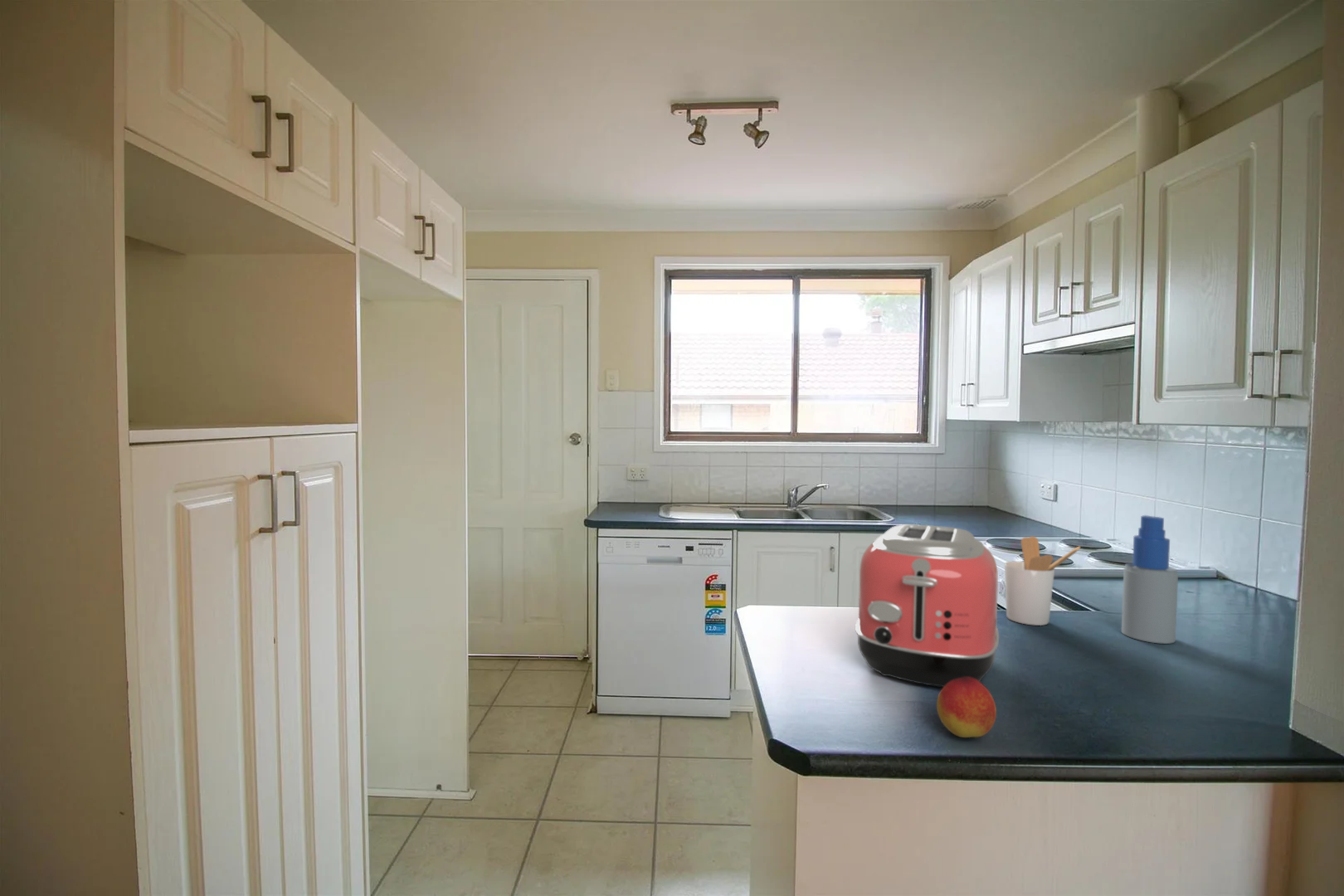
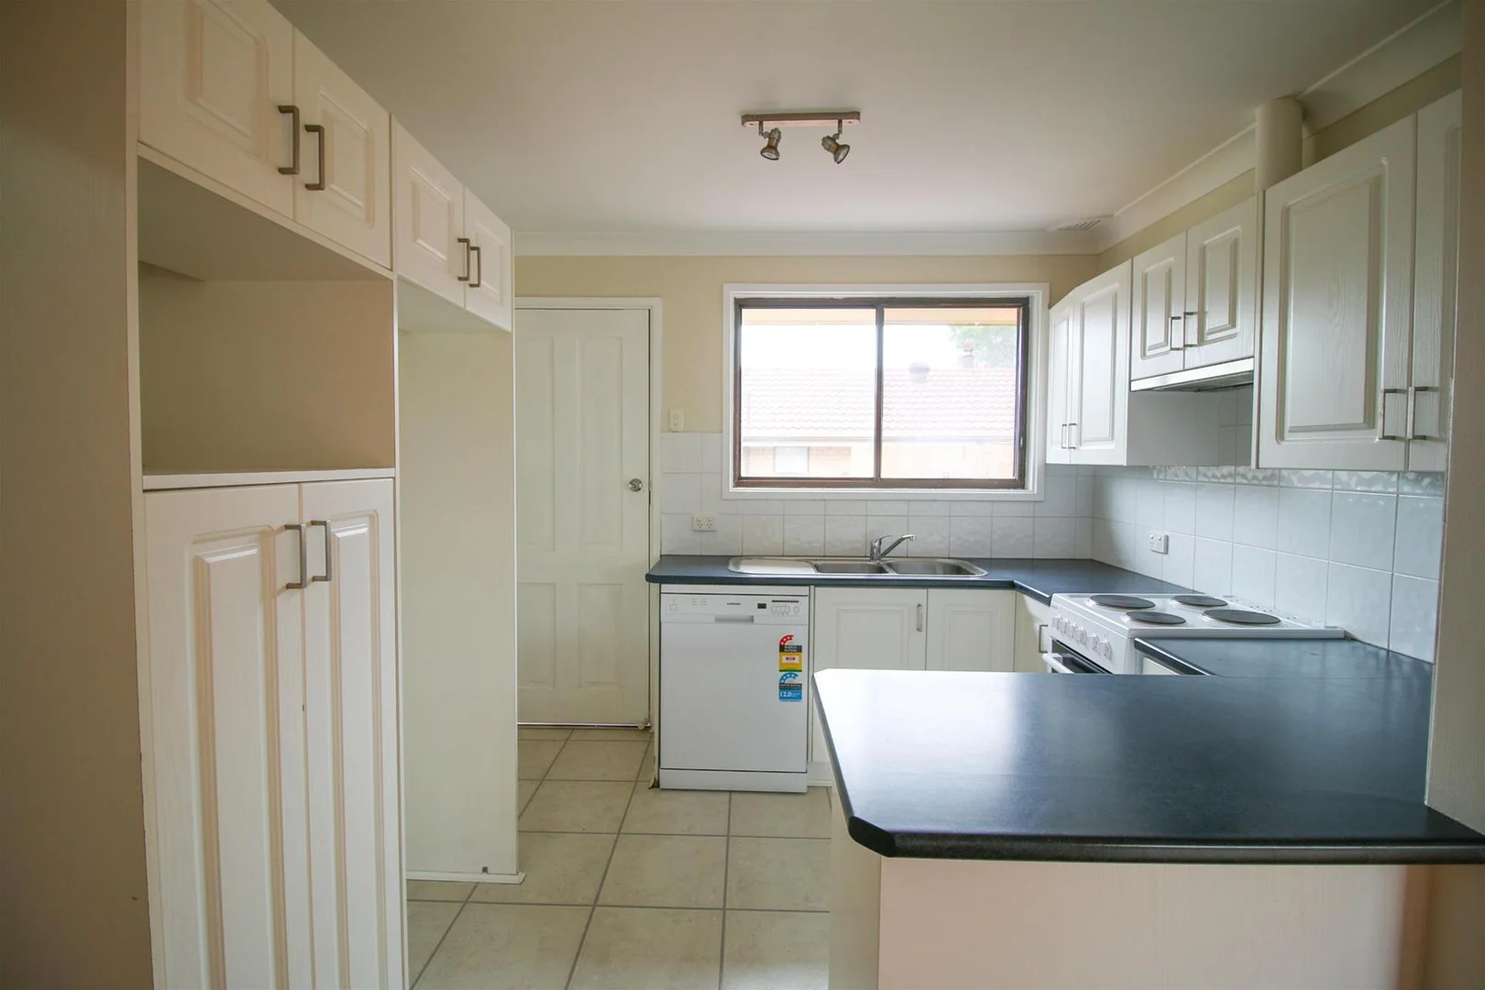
- utensil holder (1042, 581)
- toaster (926, 598)
- spray bottle (1150, 577)
- peach (966, 707)
